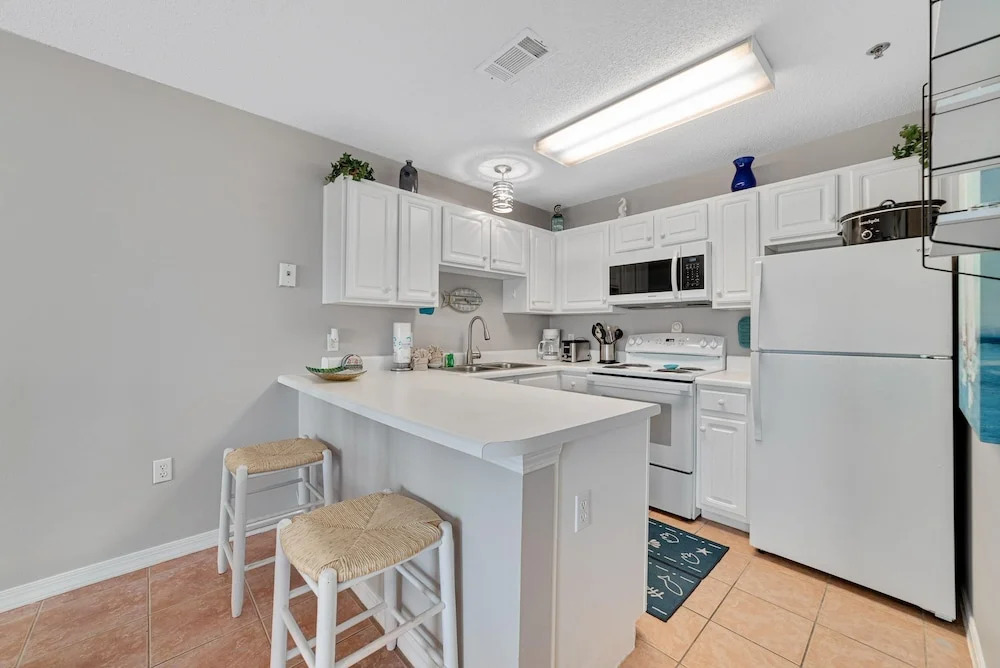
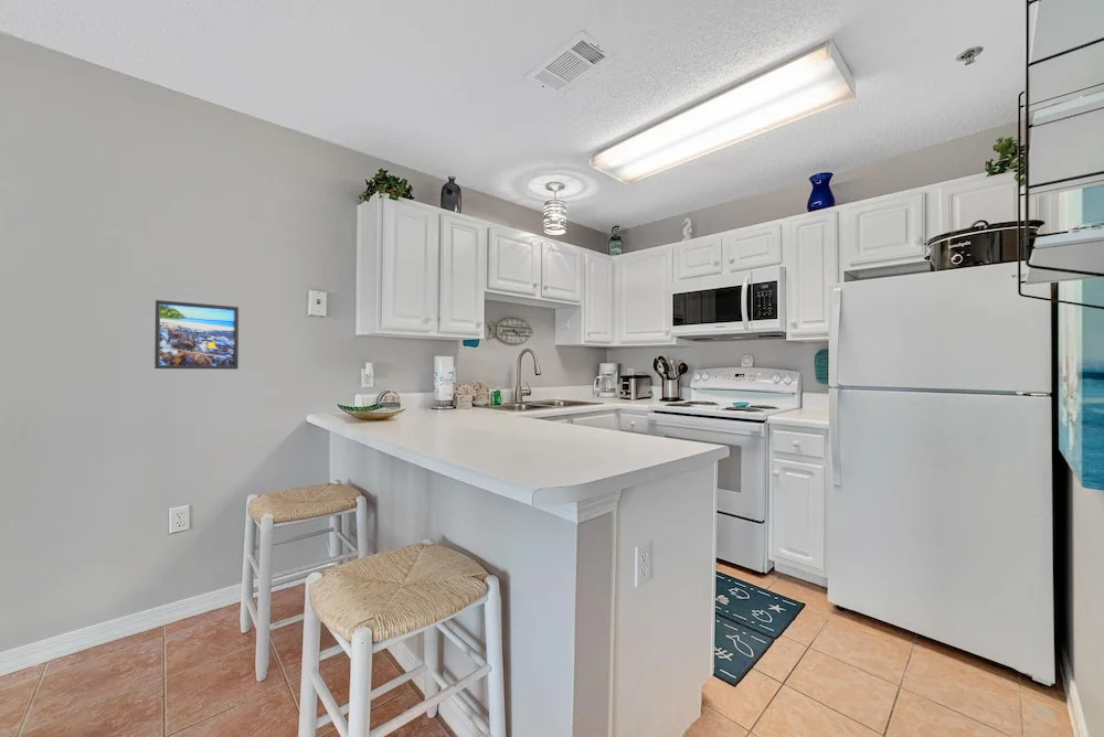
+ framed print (199, 335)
